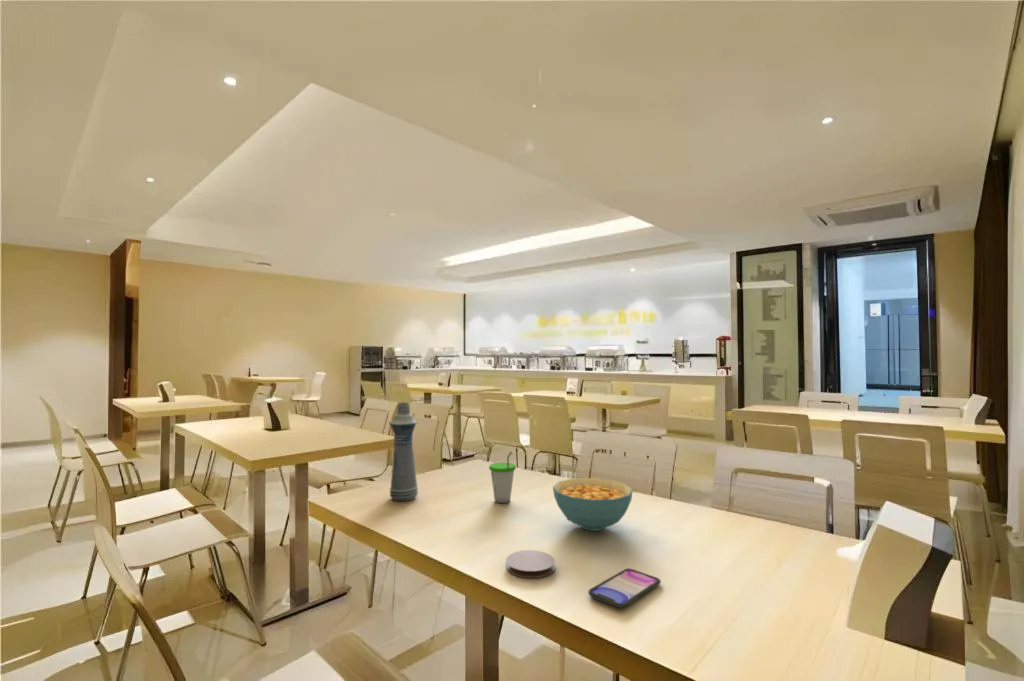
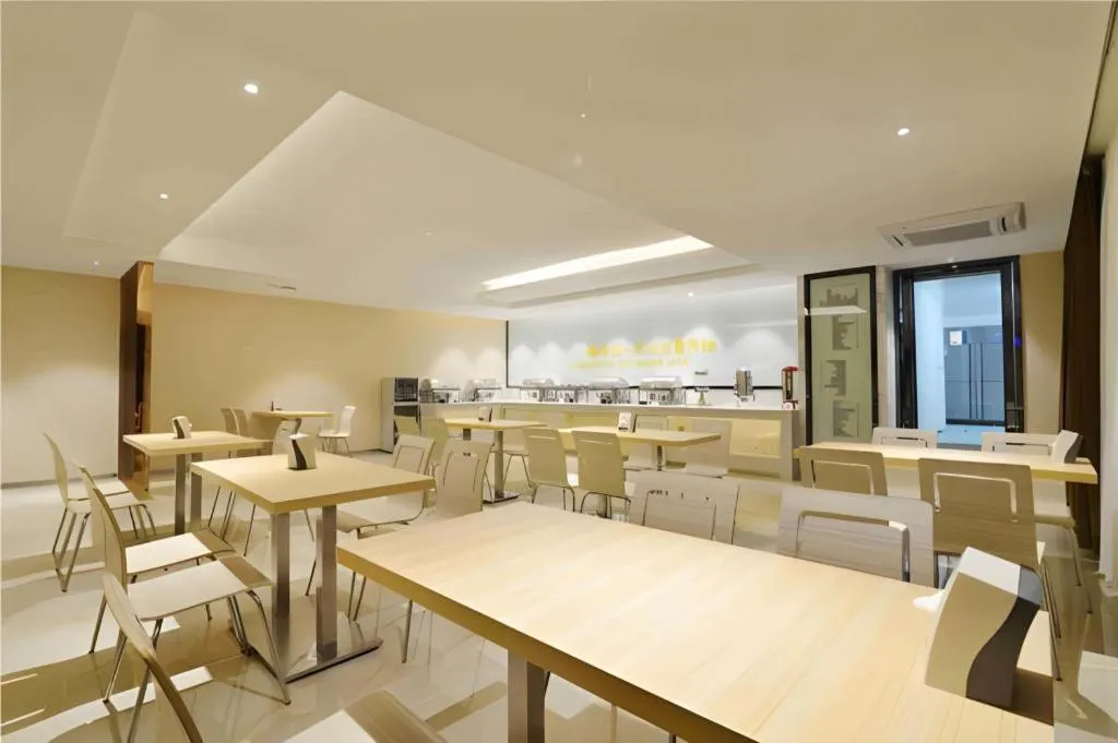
- cup (502, 475)
- bottle (403, 450)
- cereal bowl (592, 507)
- smartphone (625, 586)
- coaster (530, 563)
